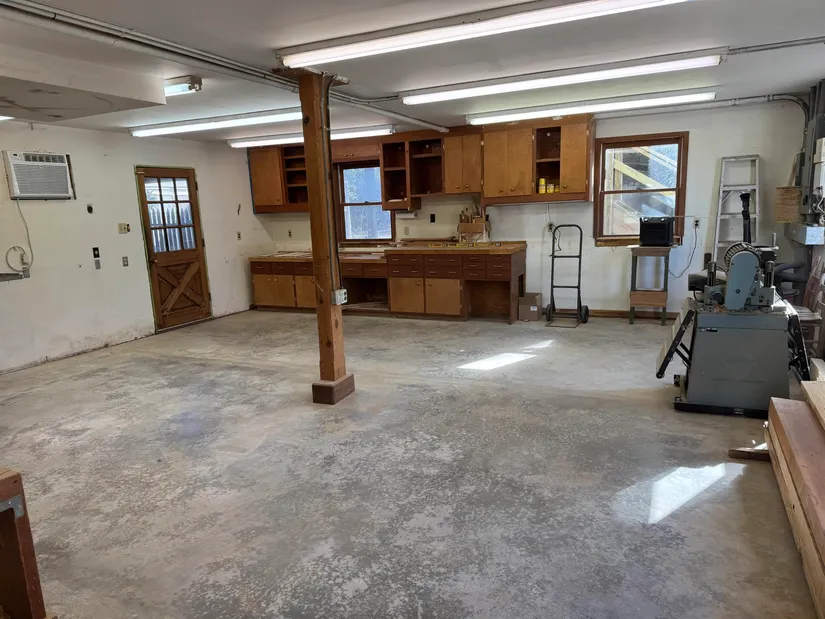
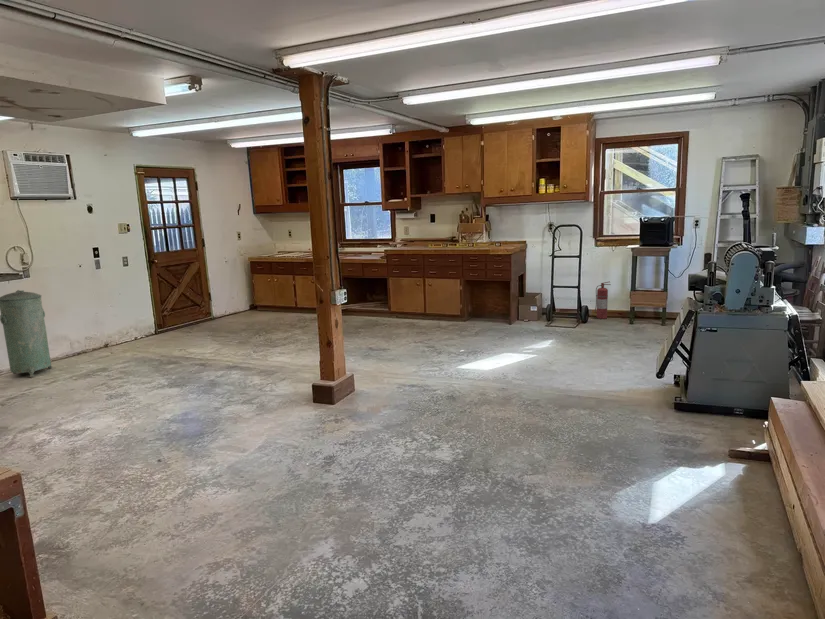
+ trash can (25, 332)
+ fire extinguisher (602, 299)
